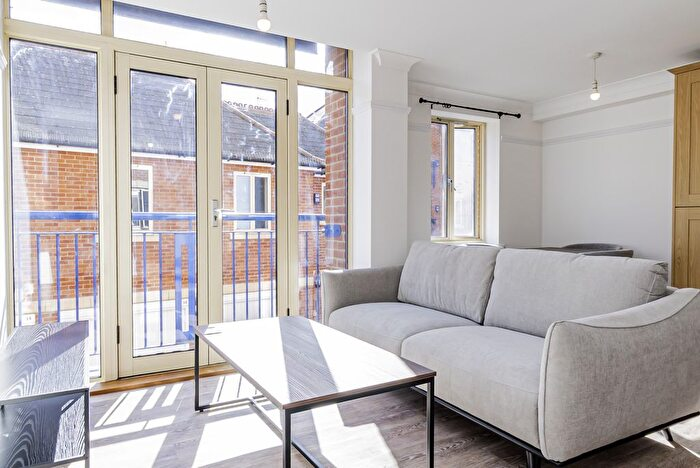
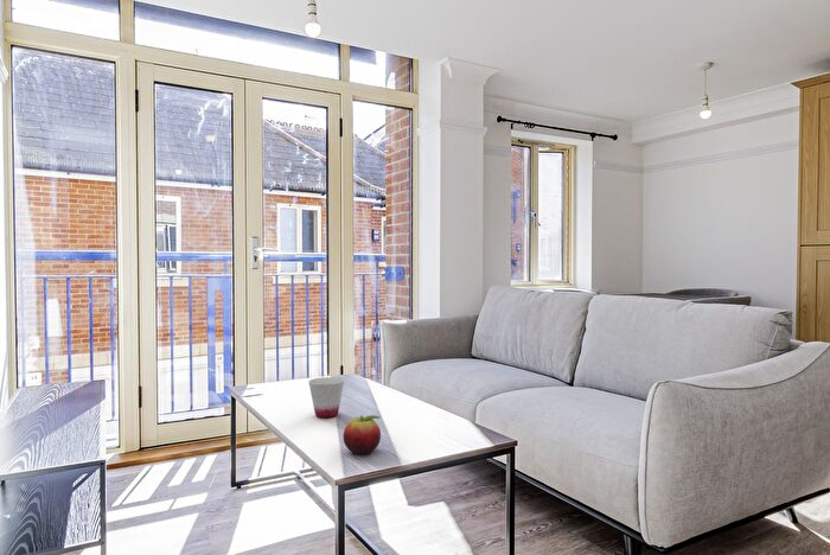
+ fruit (362, 433)
+ cup (326, 397)
